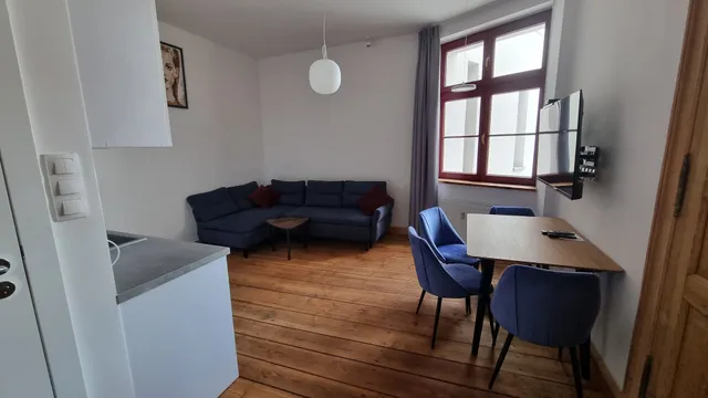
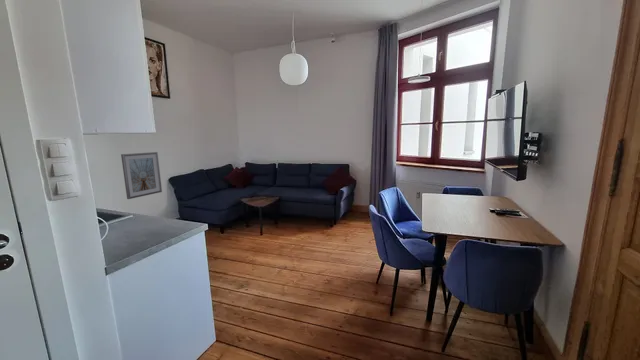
+ picture frame (143, 174)
